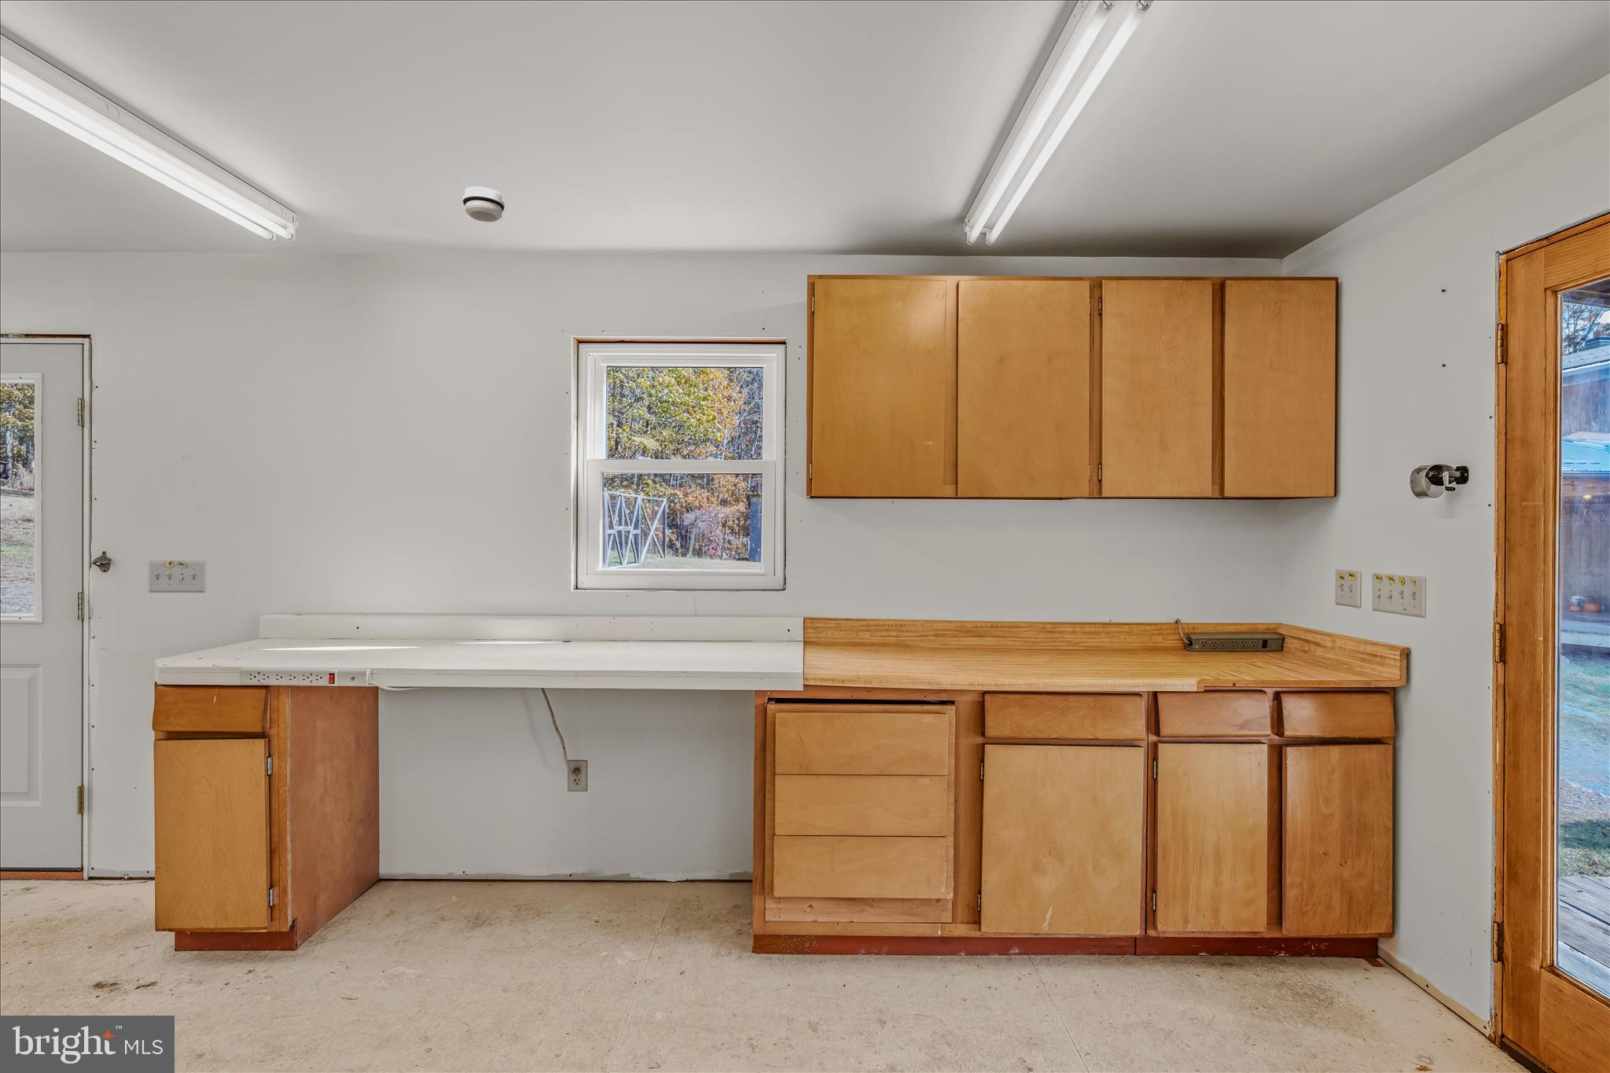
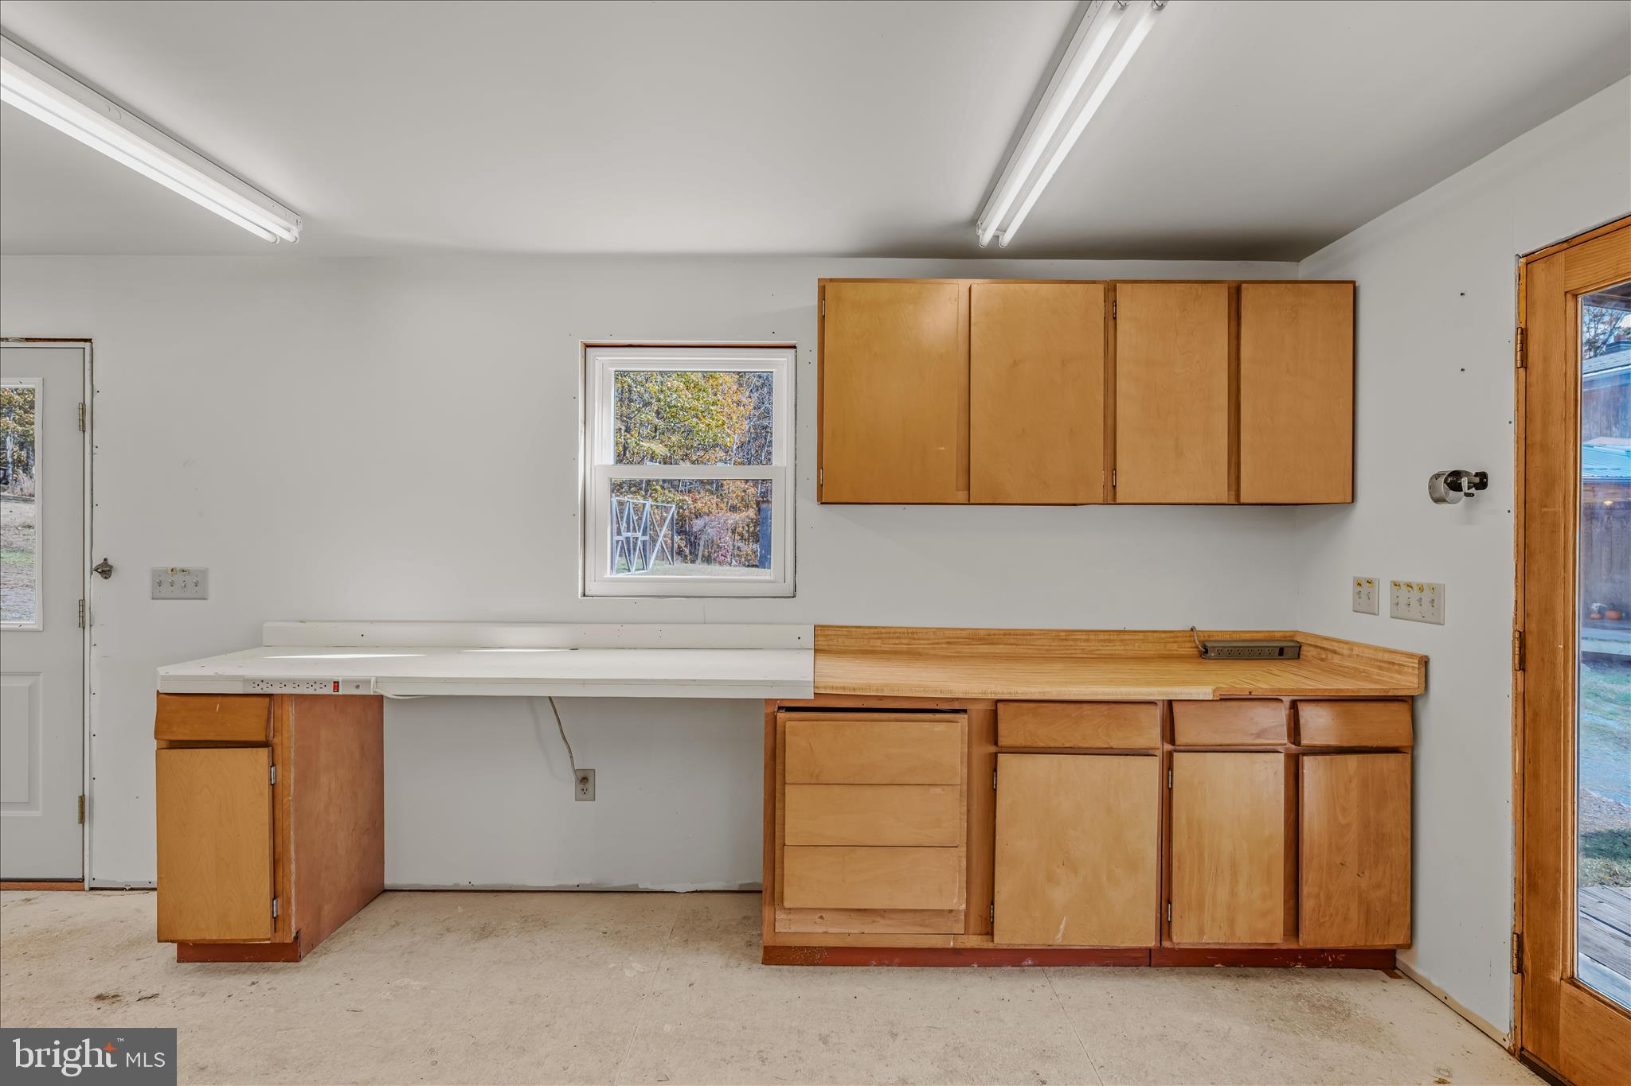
- smoke detector (484, 205)
